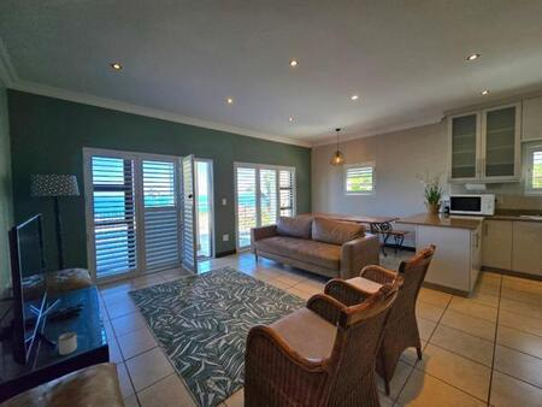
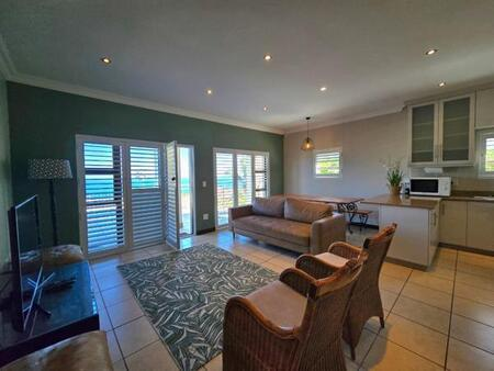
- mug (69, 341)
